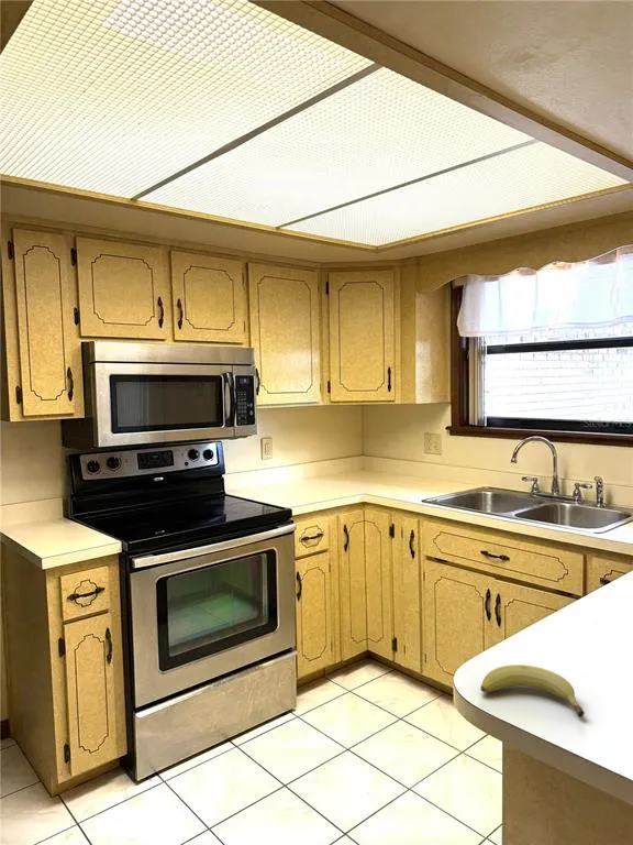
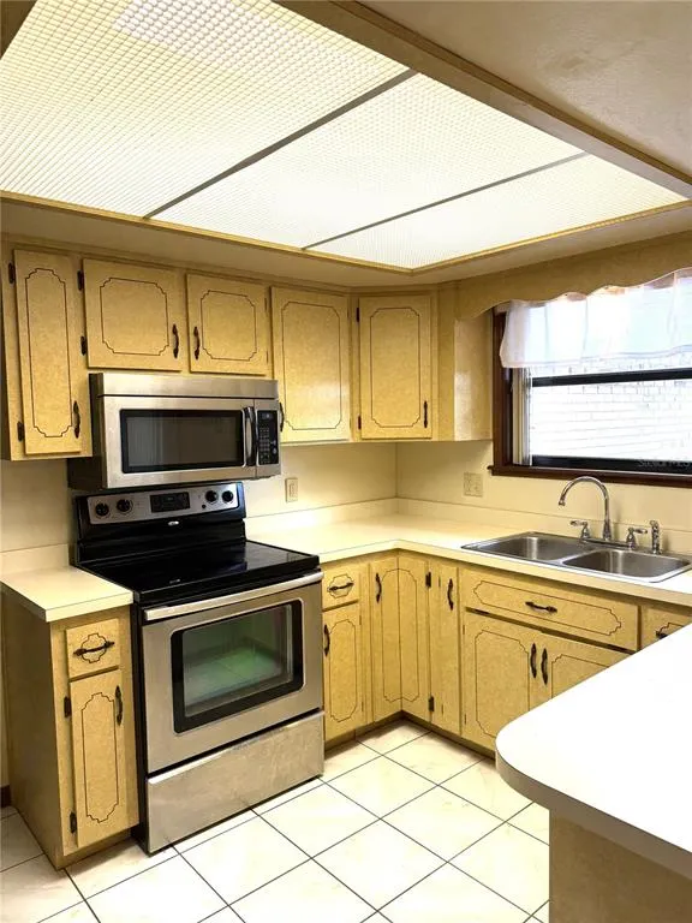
- fruit (533, 684)
